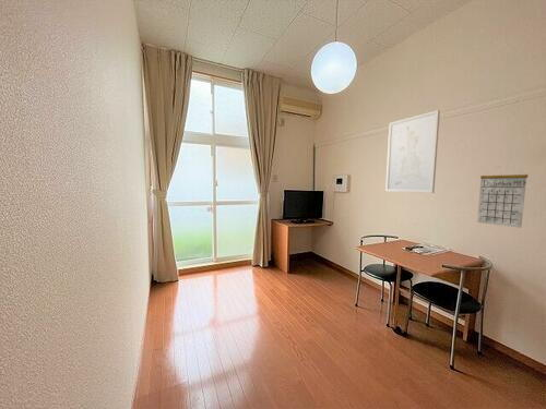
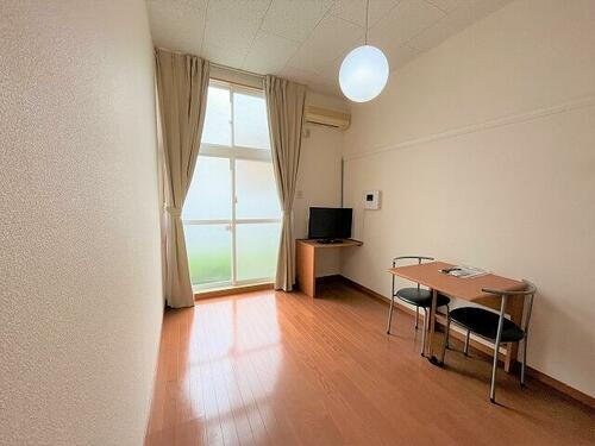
- calendar (500, 194)
- wall art (410, 155)
